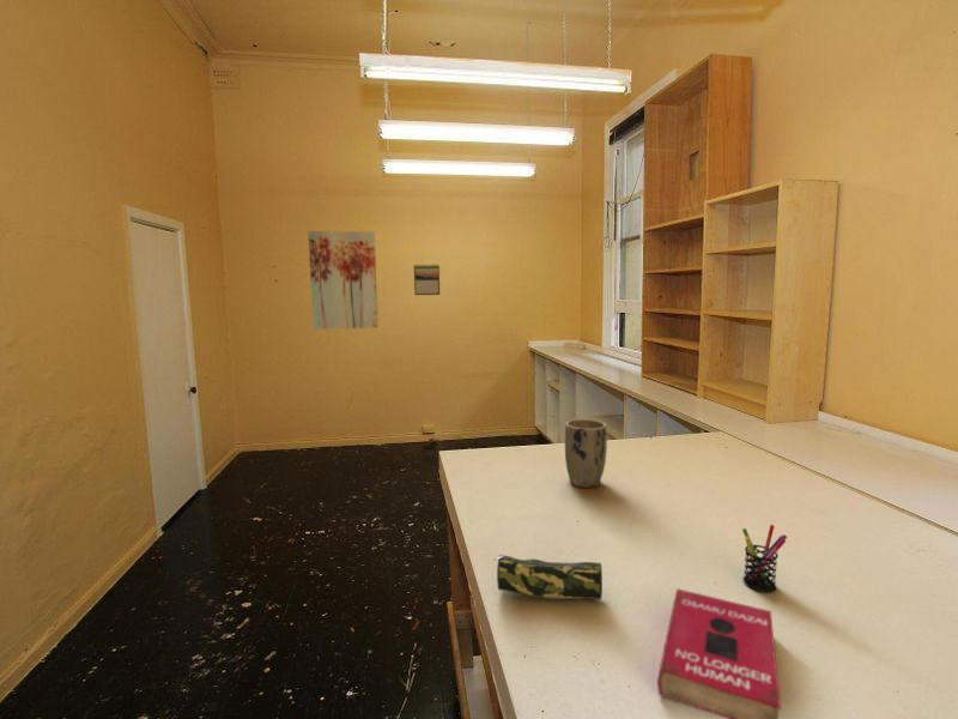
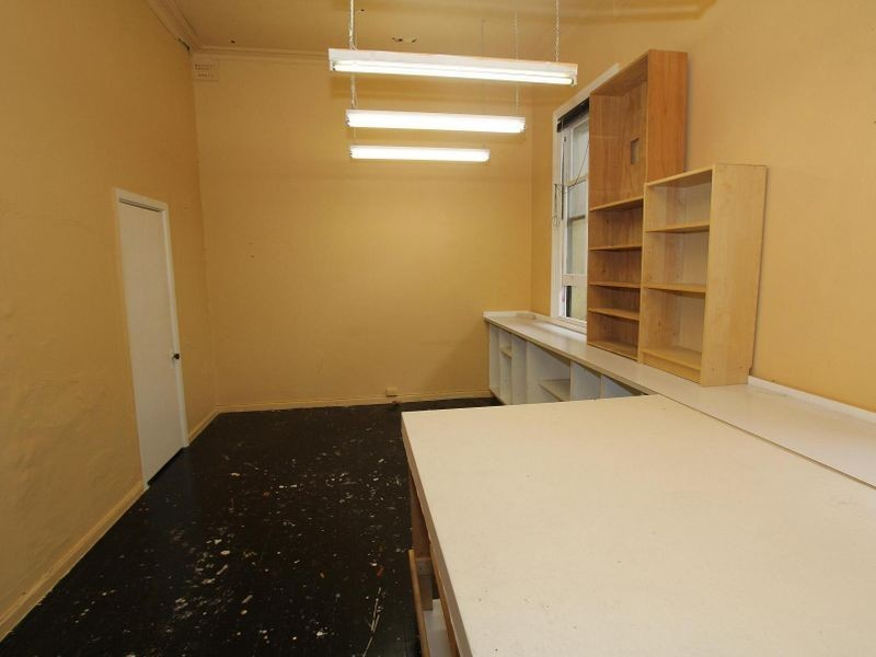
- book (717, 648)
- pencil case (546, 576)
- wall art (344, 280)
- pen holder (758, 552)
- calendar (426, 279)
- plant pot (584, 453)
